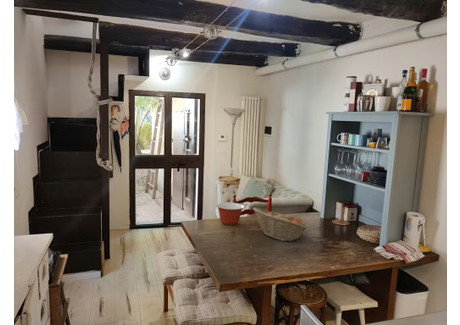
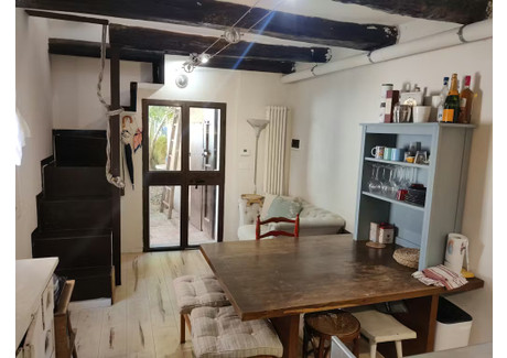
- mixing bowl (229, 214)
- fruit basket (279, 221)
